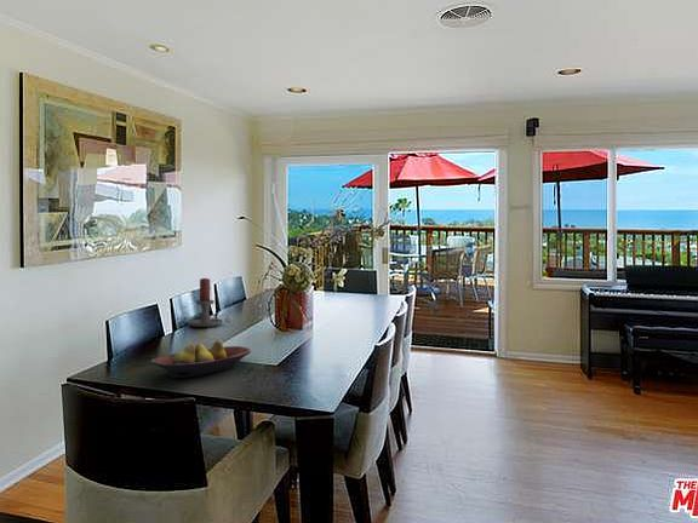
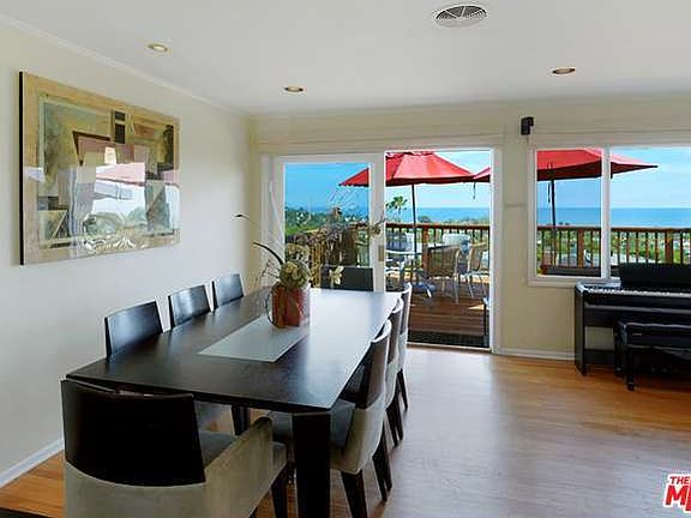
- fruit bowl (204, 356)
- candle holder (210, 301)
